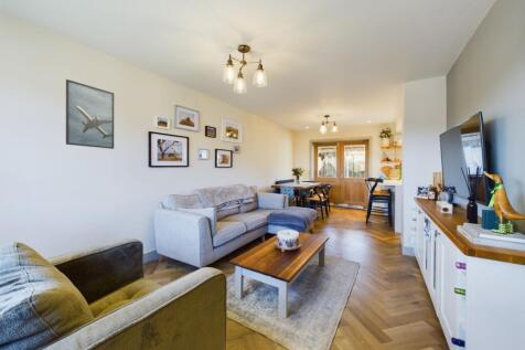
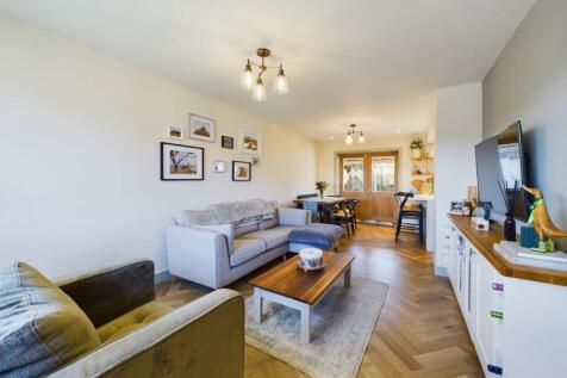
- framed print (92, 116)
